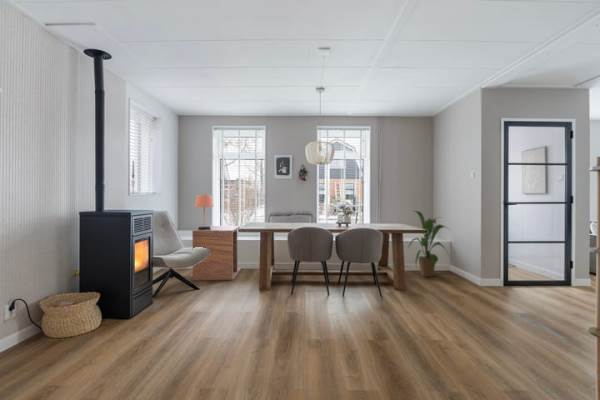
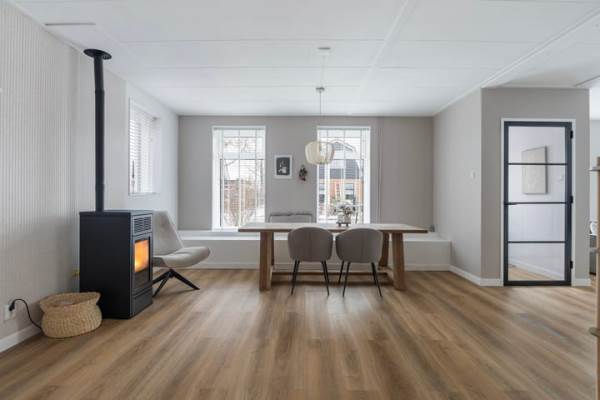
- house plant (431, 243)
- table lamp (204, 210)
- side table (218, 251)
